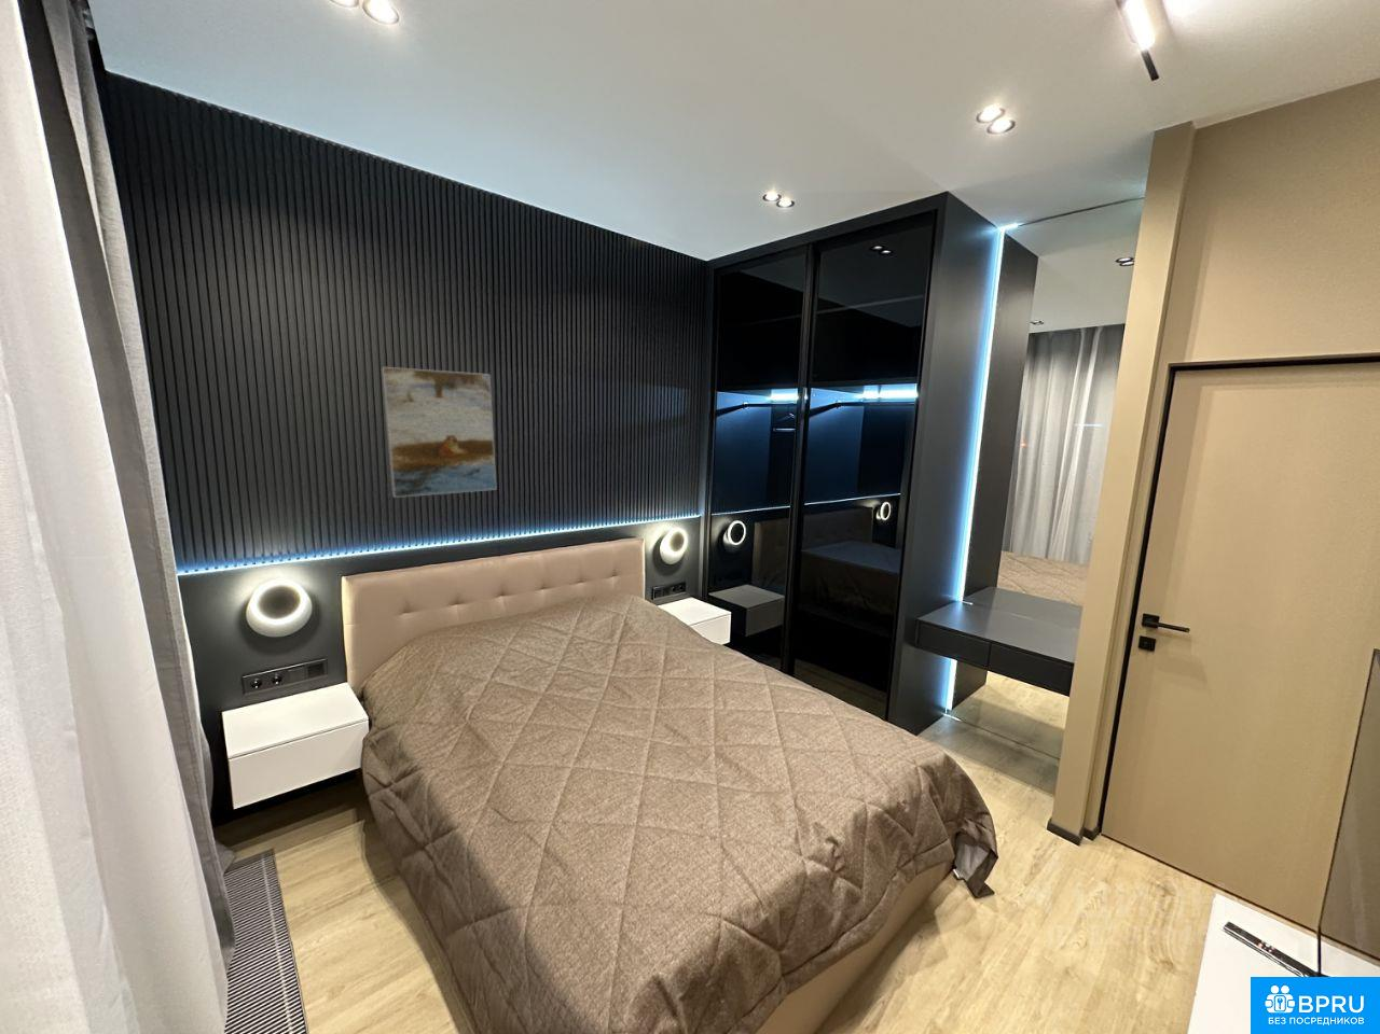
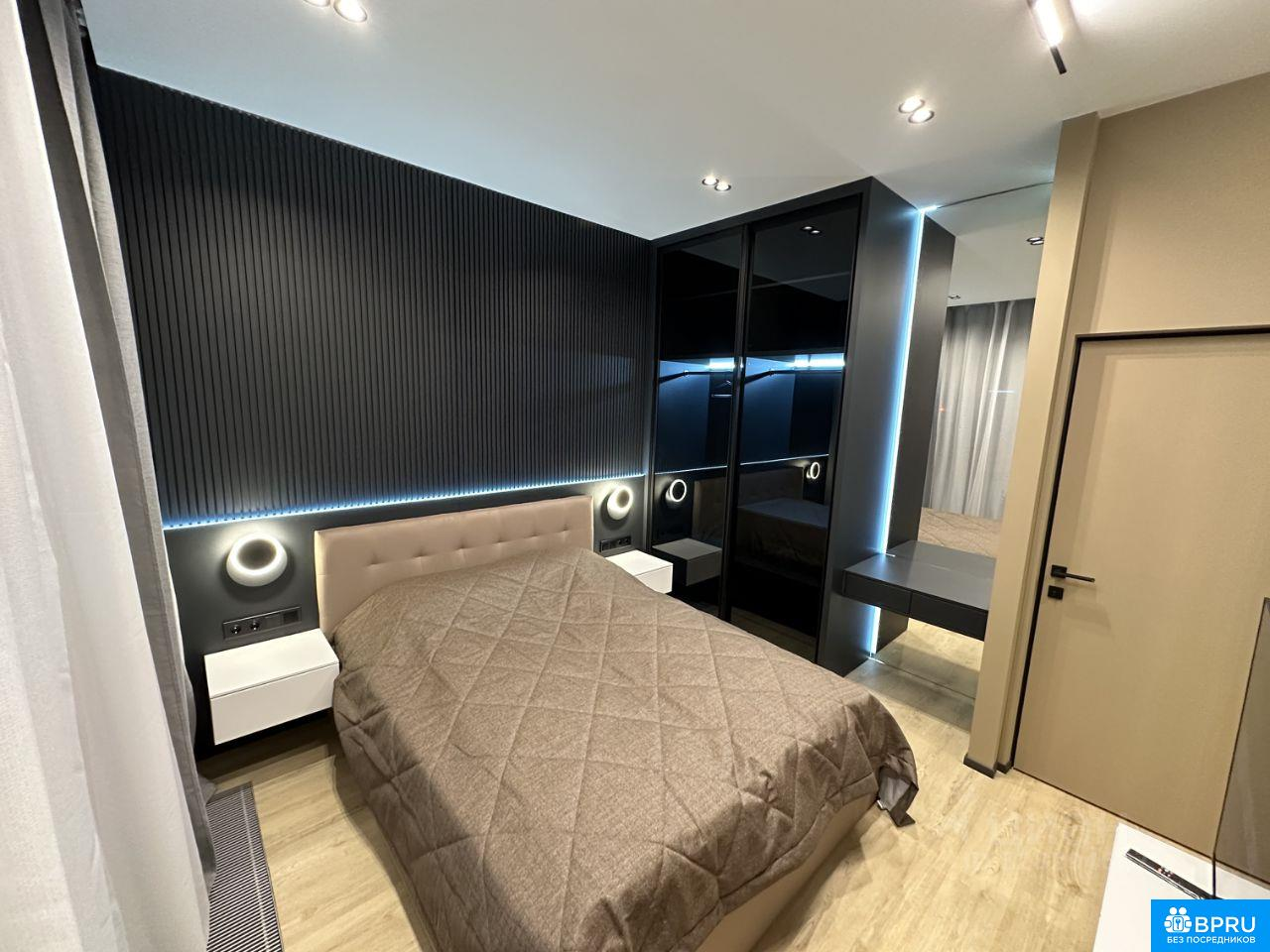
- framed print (442, 433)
